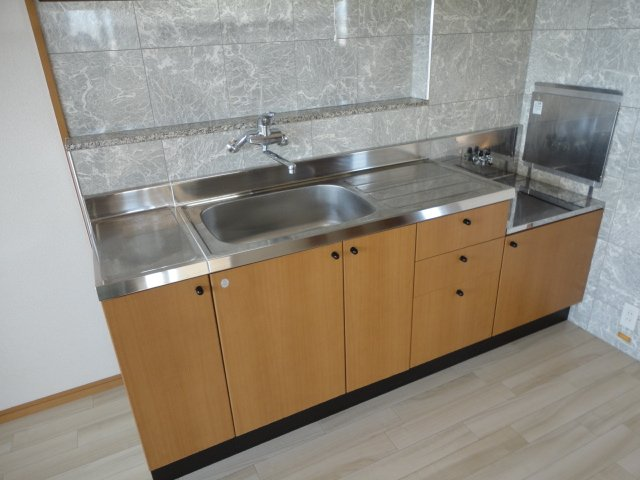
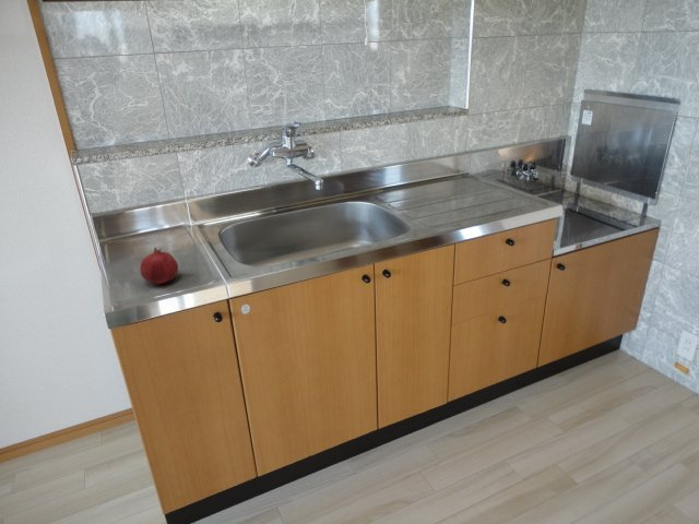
+ fruit (158, 264)
